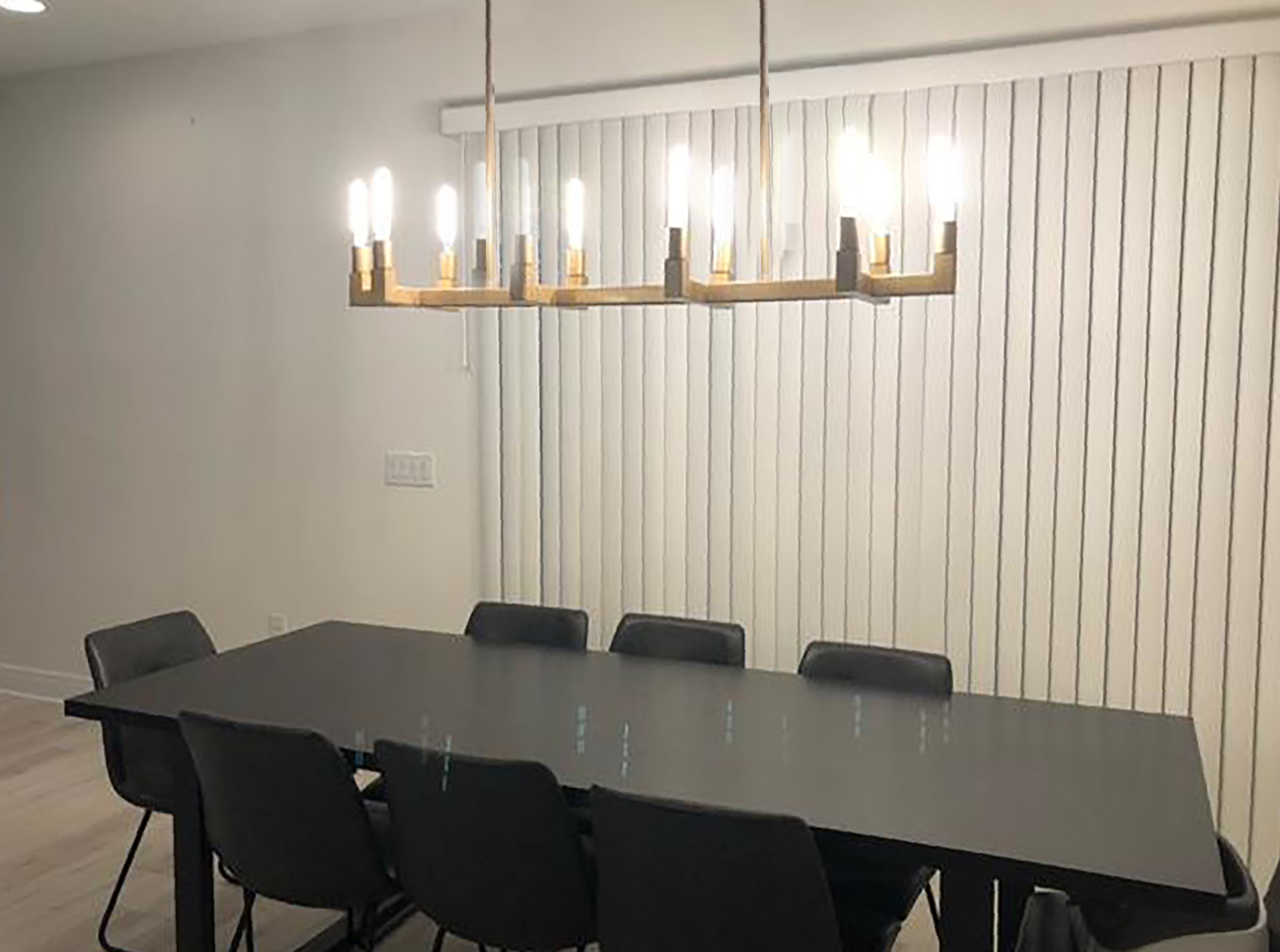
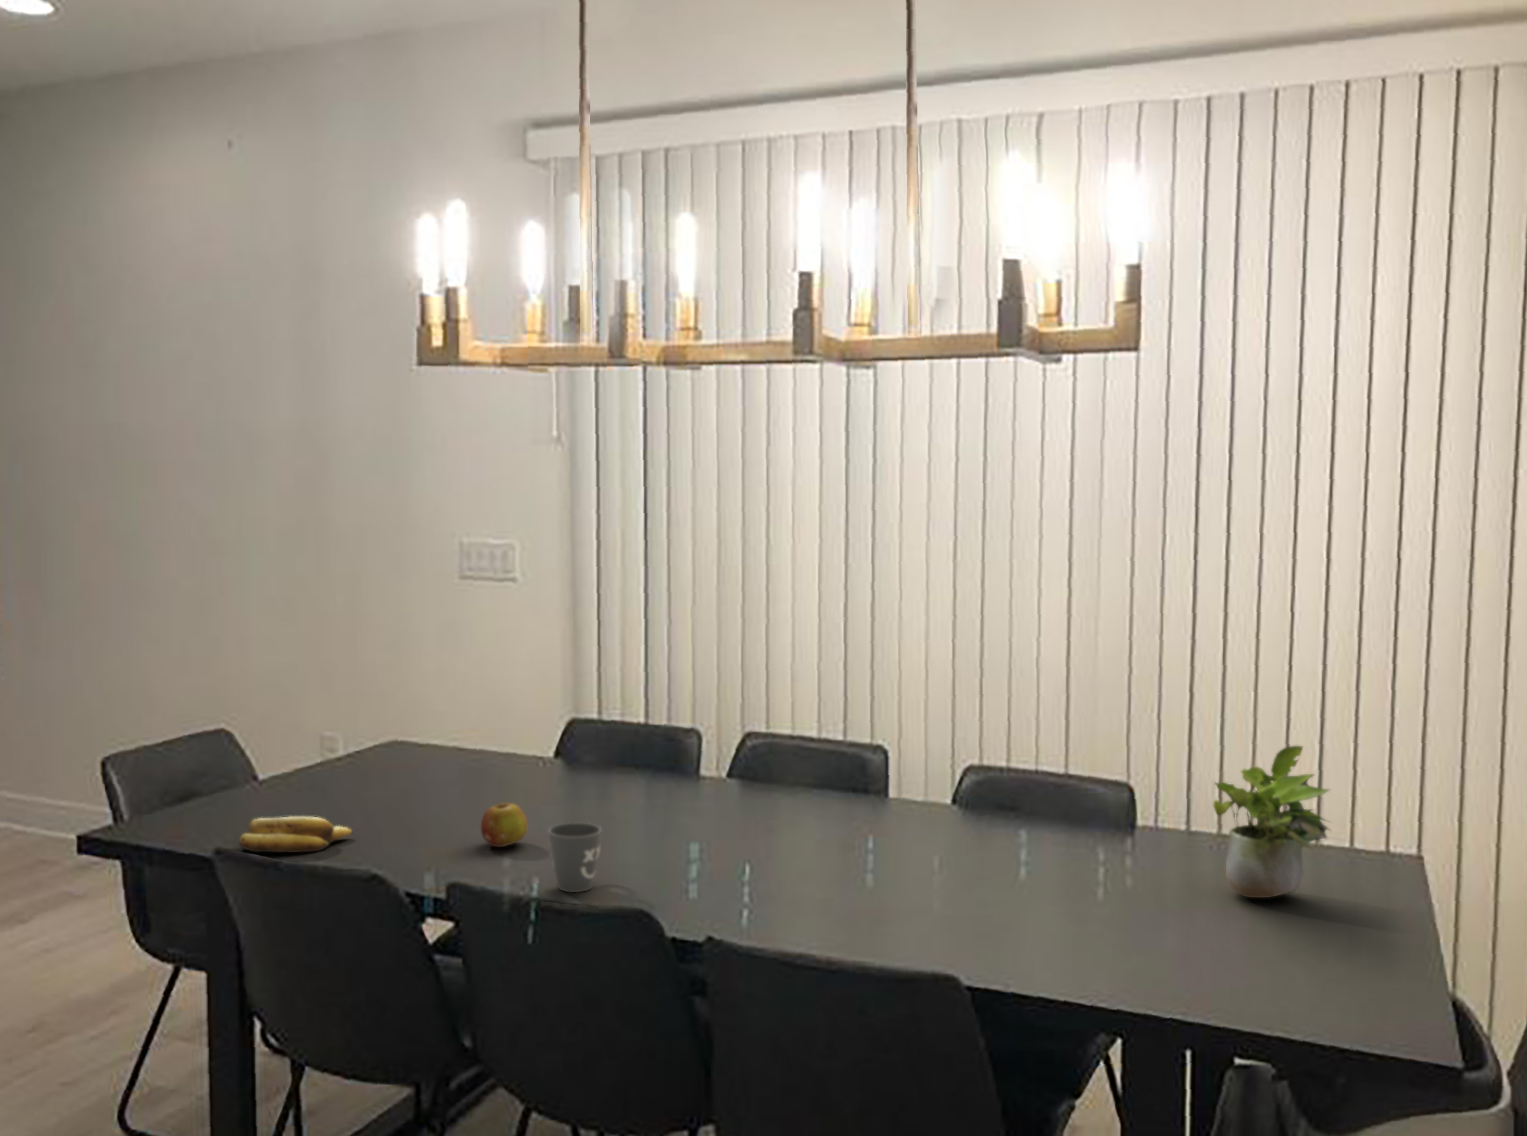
+ potted plant (1275, 828)
+ banana (292, 826)
+ mug (580, 857)
+ fruit (505, 825)
